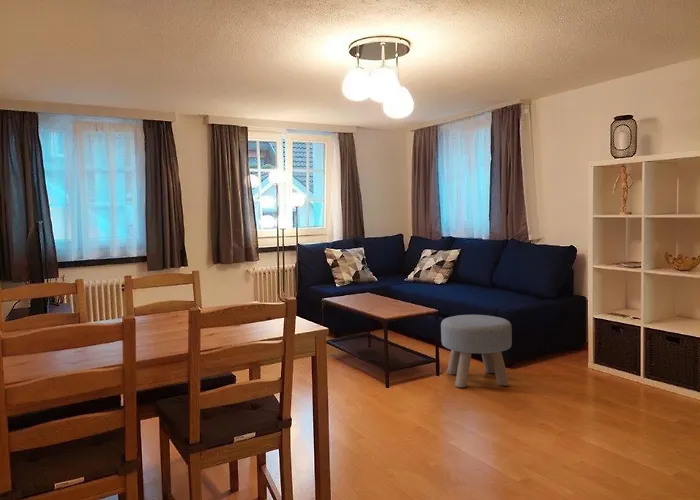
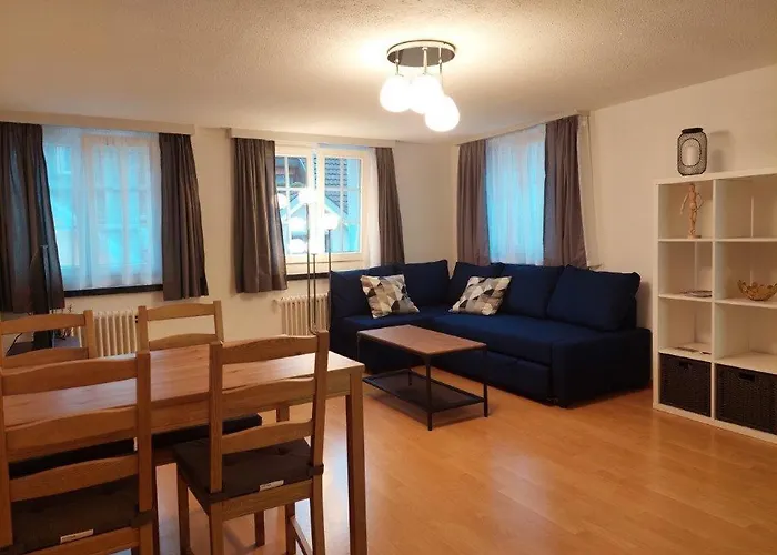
- ottoman (476, 349)
